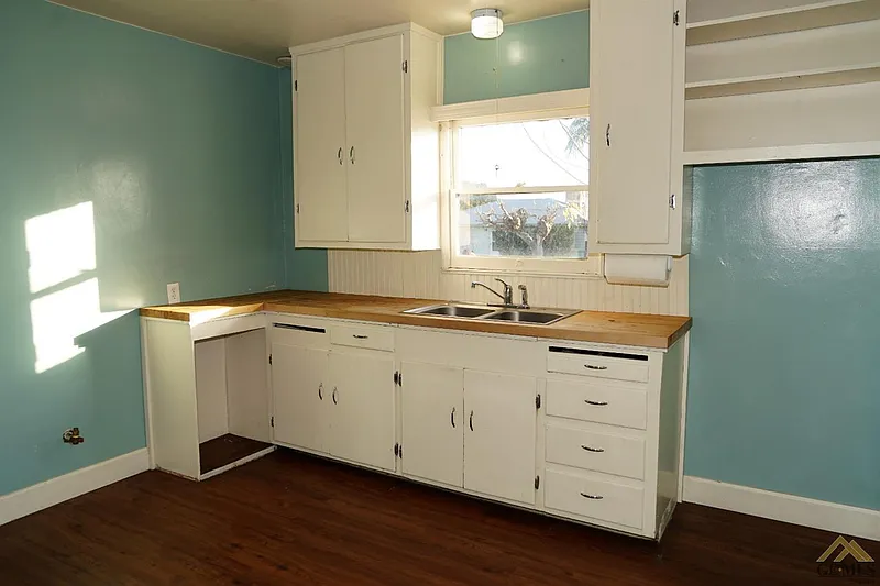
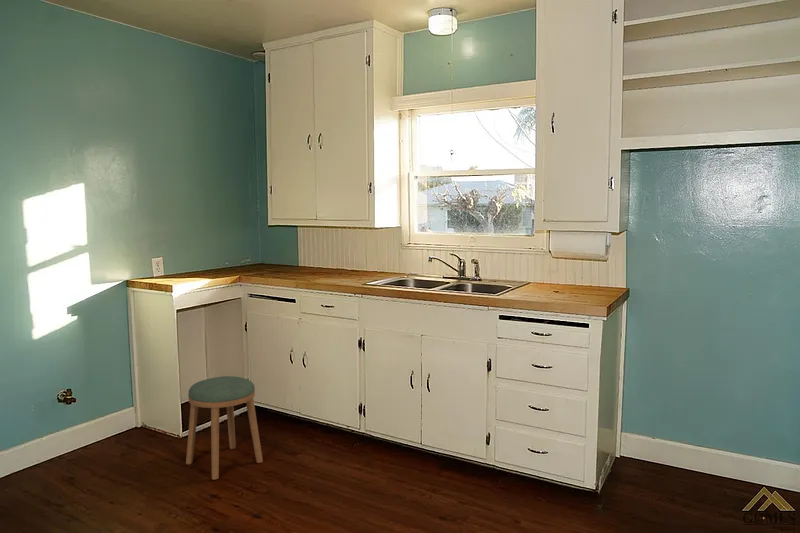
+ stool (218, 422)
